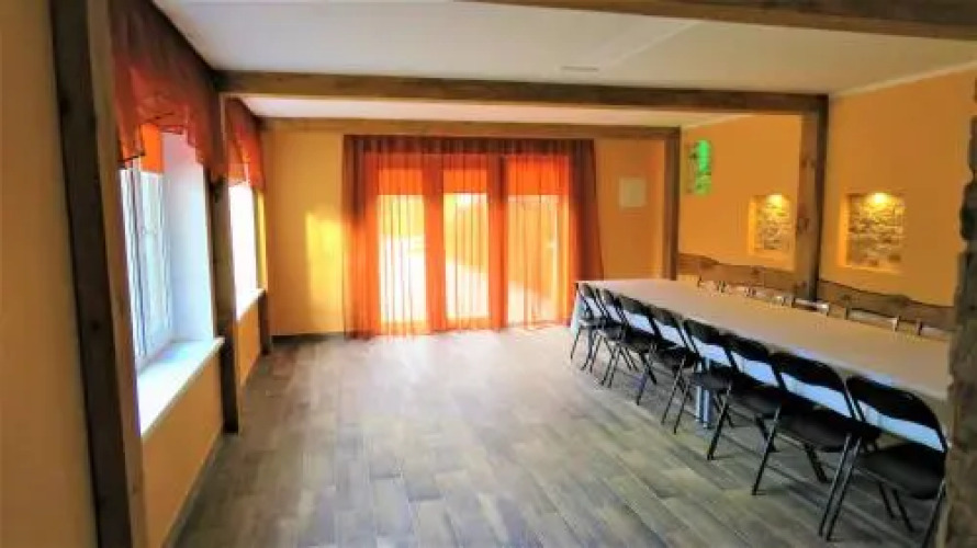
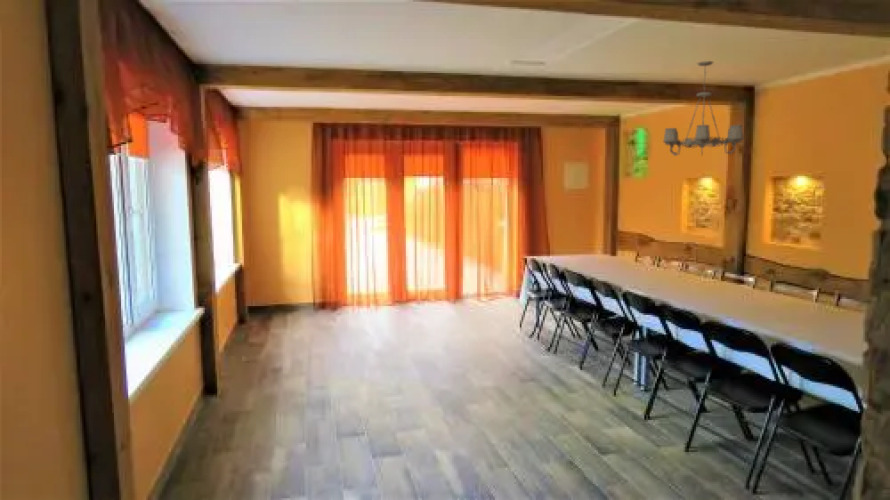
+ chandelier (703, 109)
